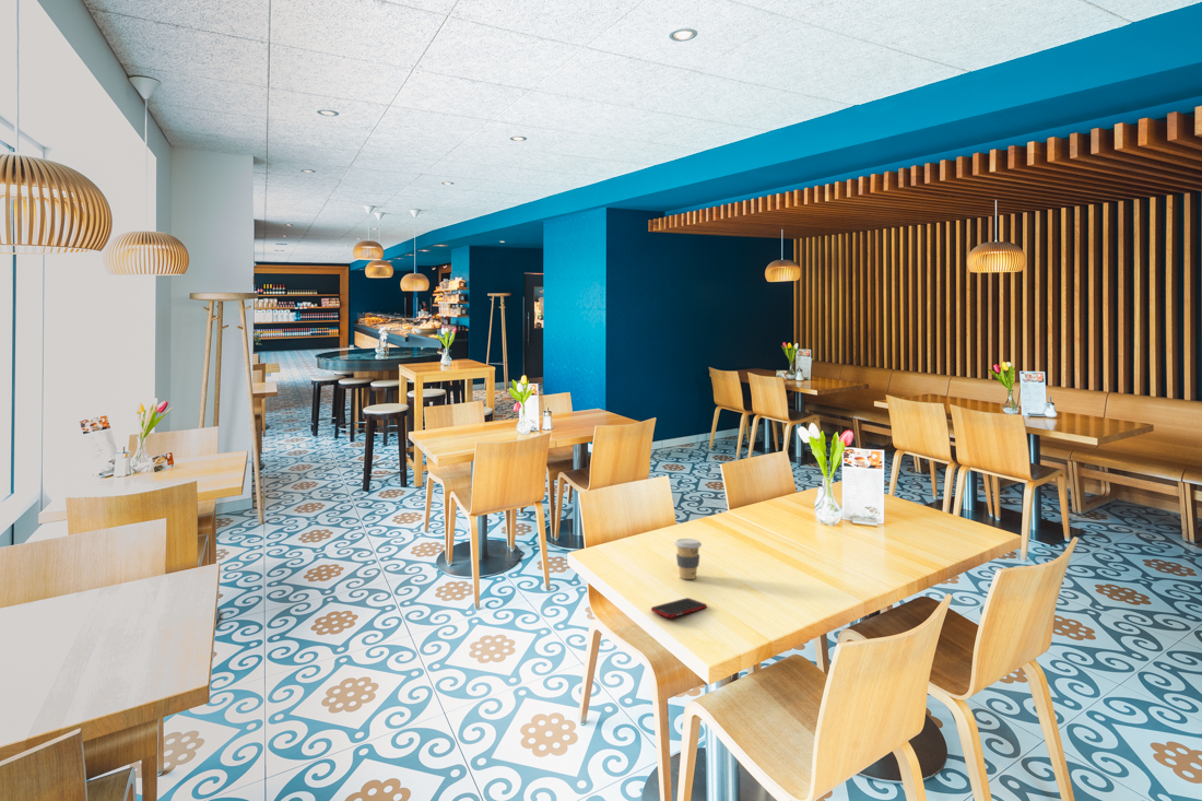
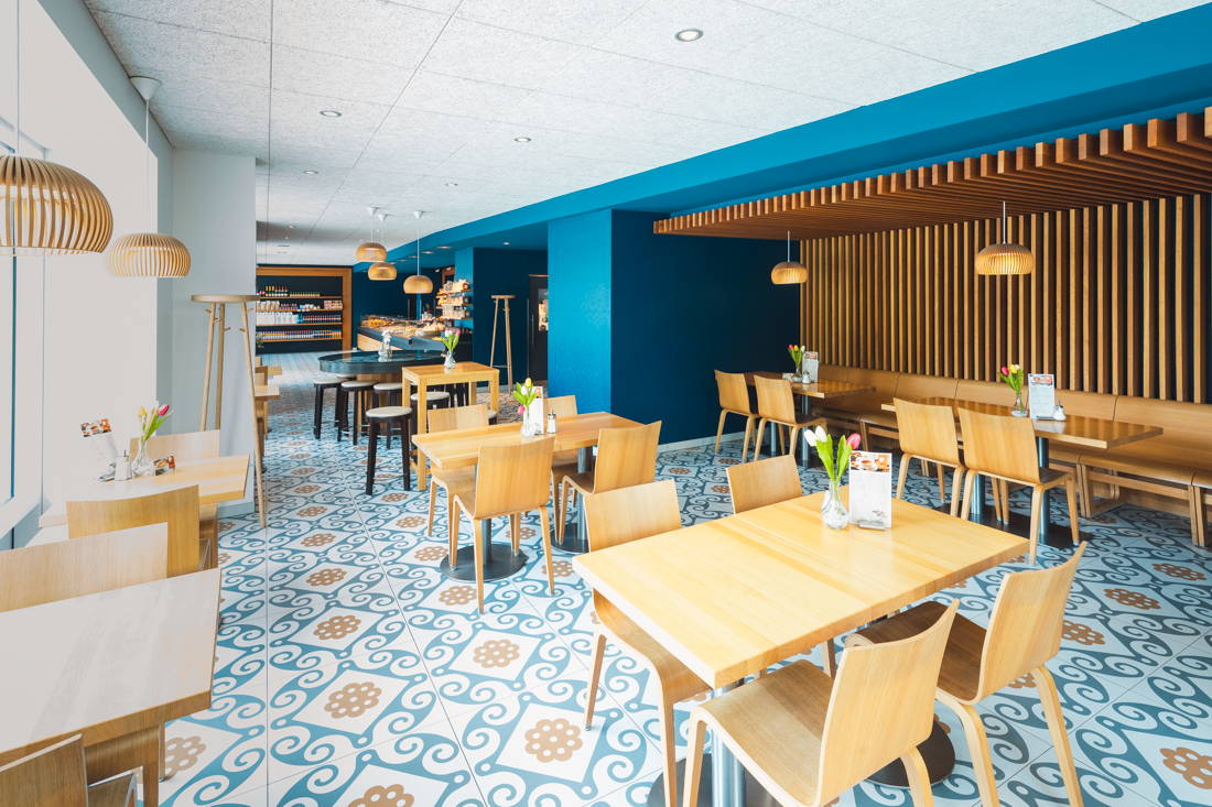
- cell phone (679, 608)
- coffee cup (687, 558)
